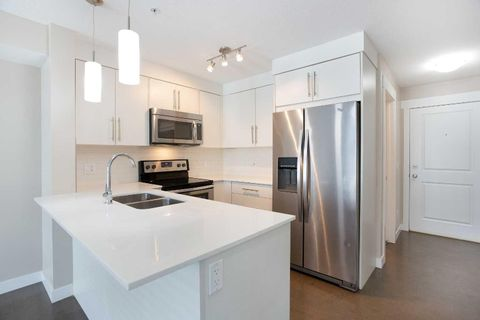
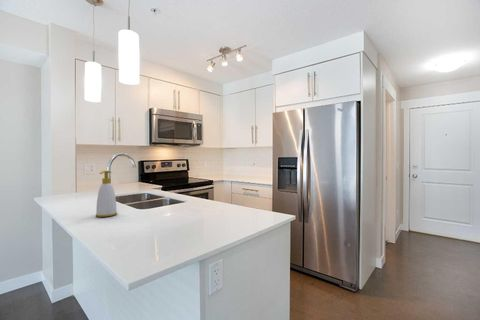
+ soap bottle (106, 192)
